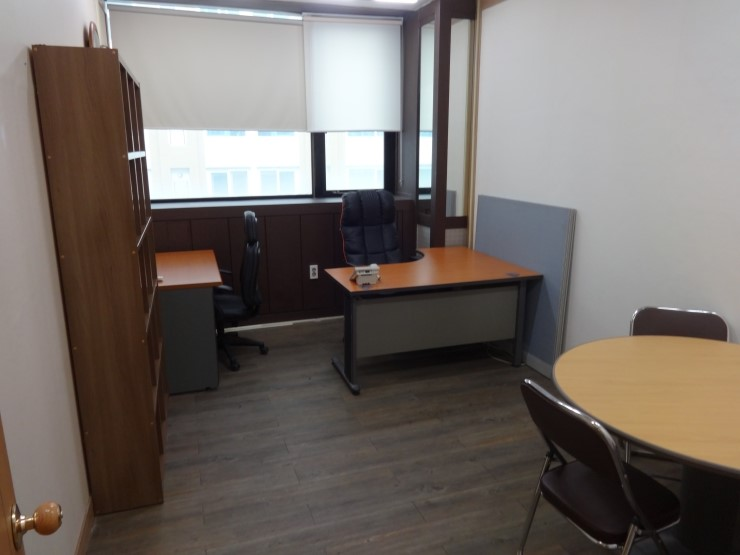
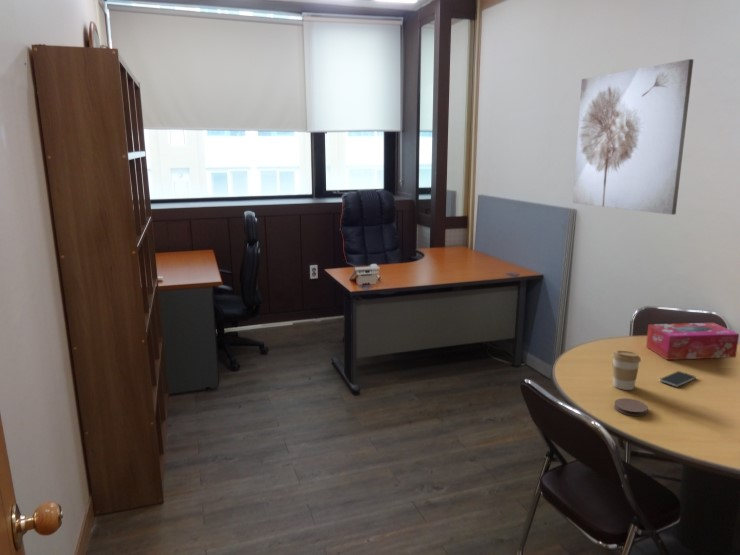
+ coffee cup (625, 369)
+ tissue box (691, 340)
+ smartphone (677, 378)
+ wall art (624, 141)
+ coaster (630, 406)
